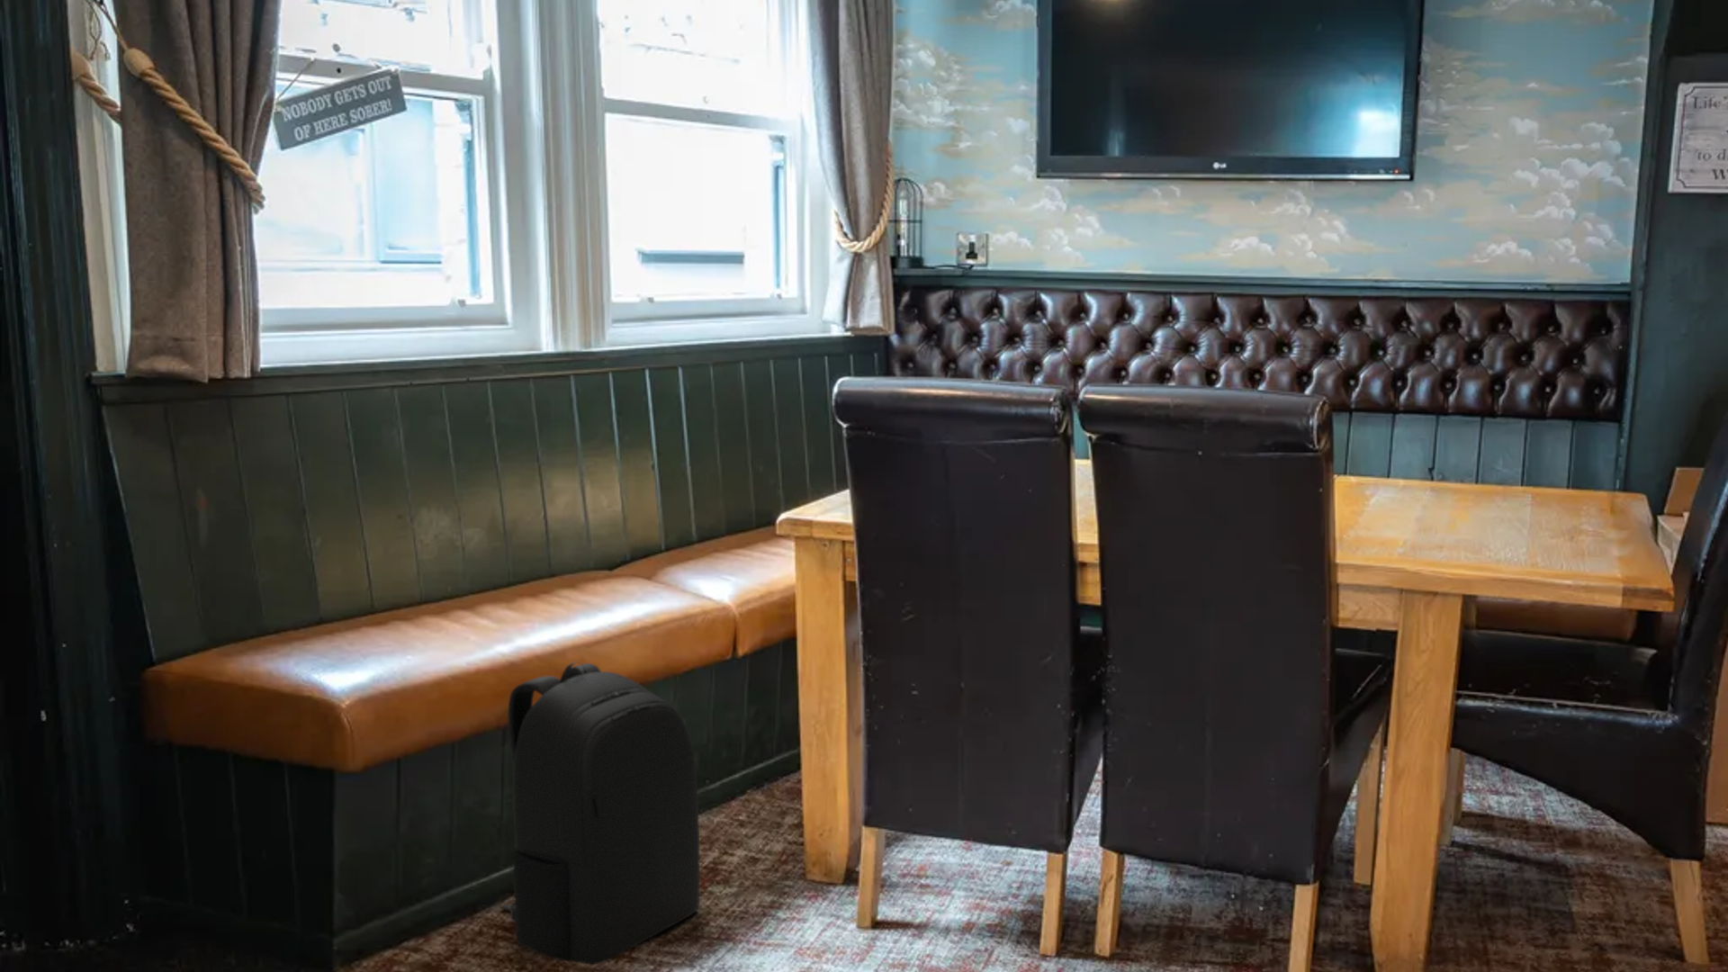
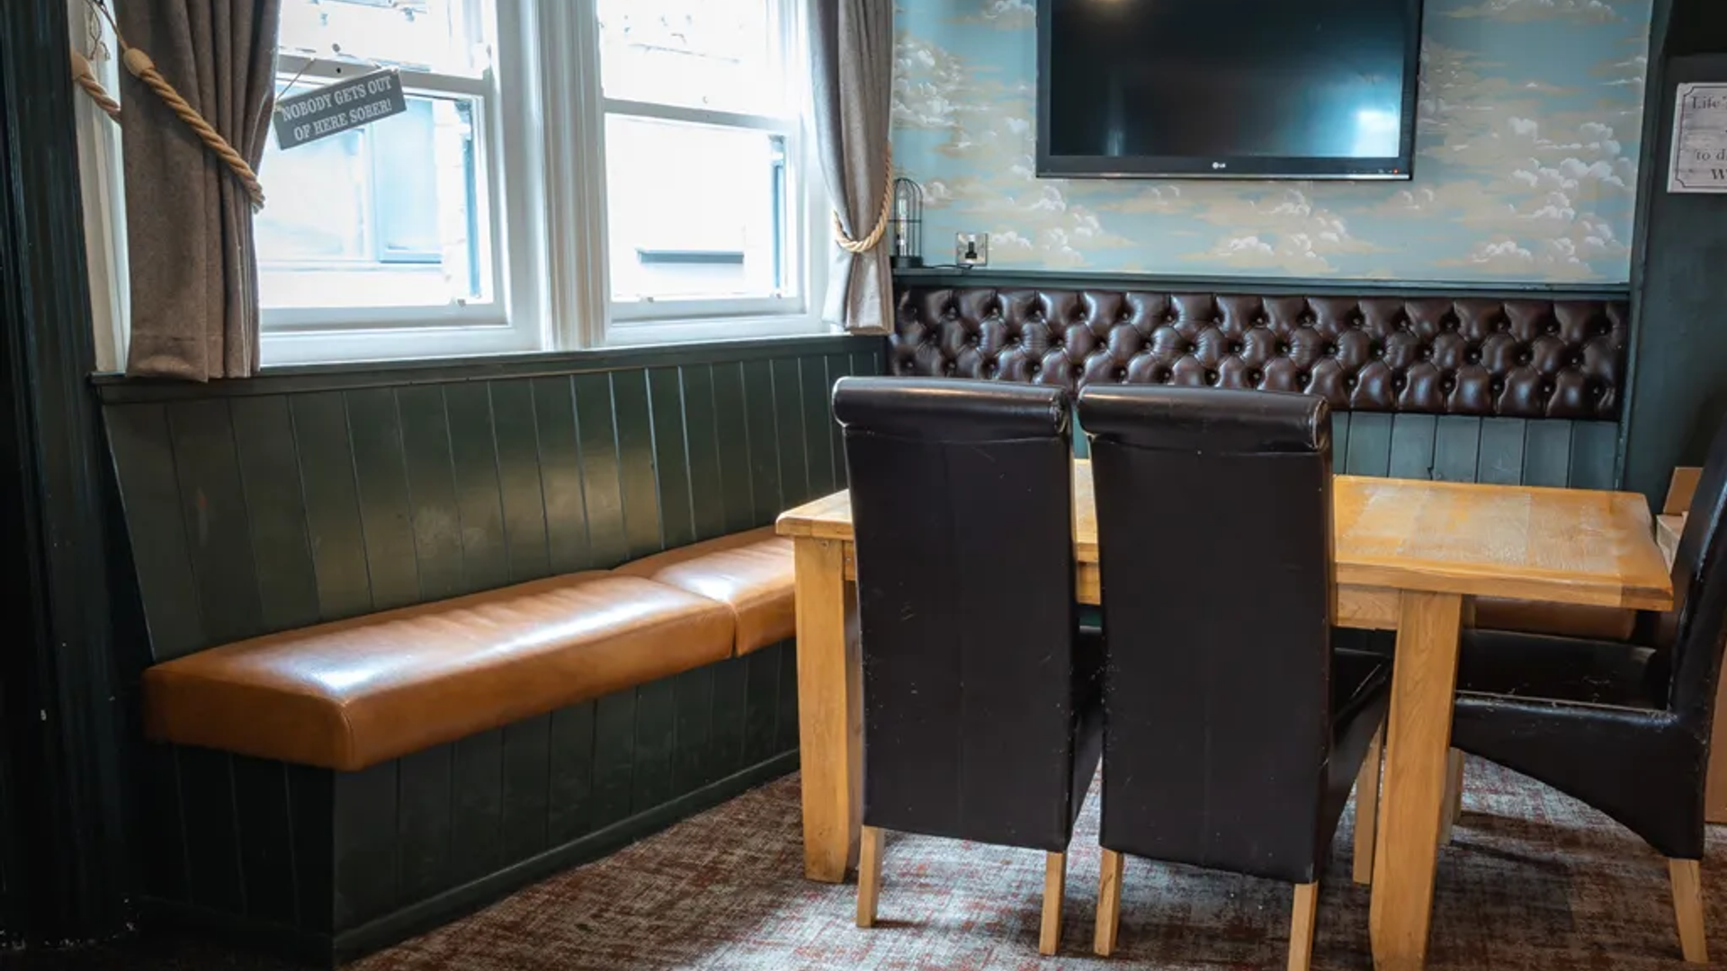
- backpack (589, 792)
